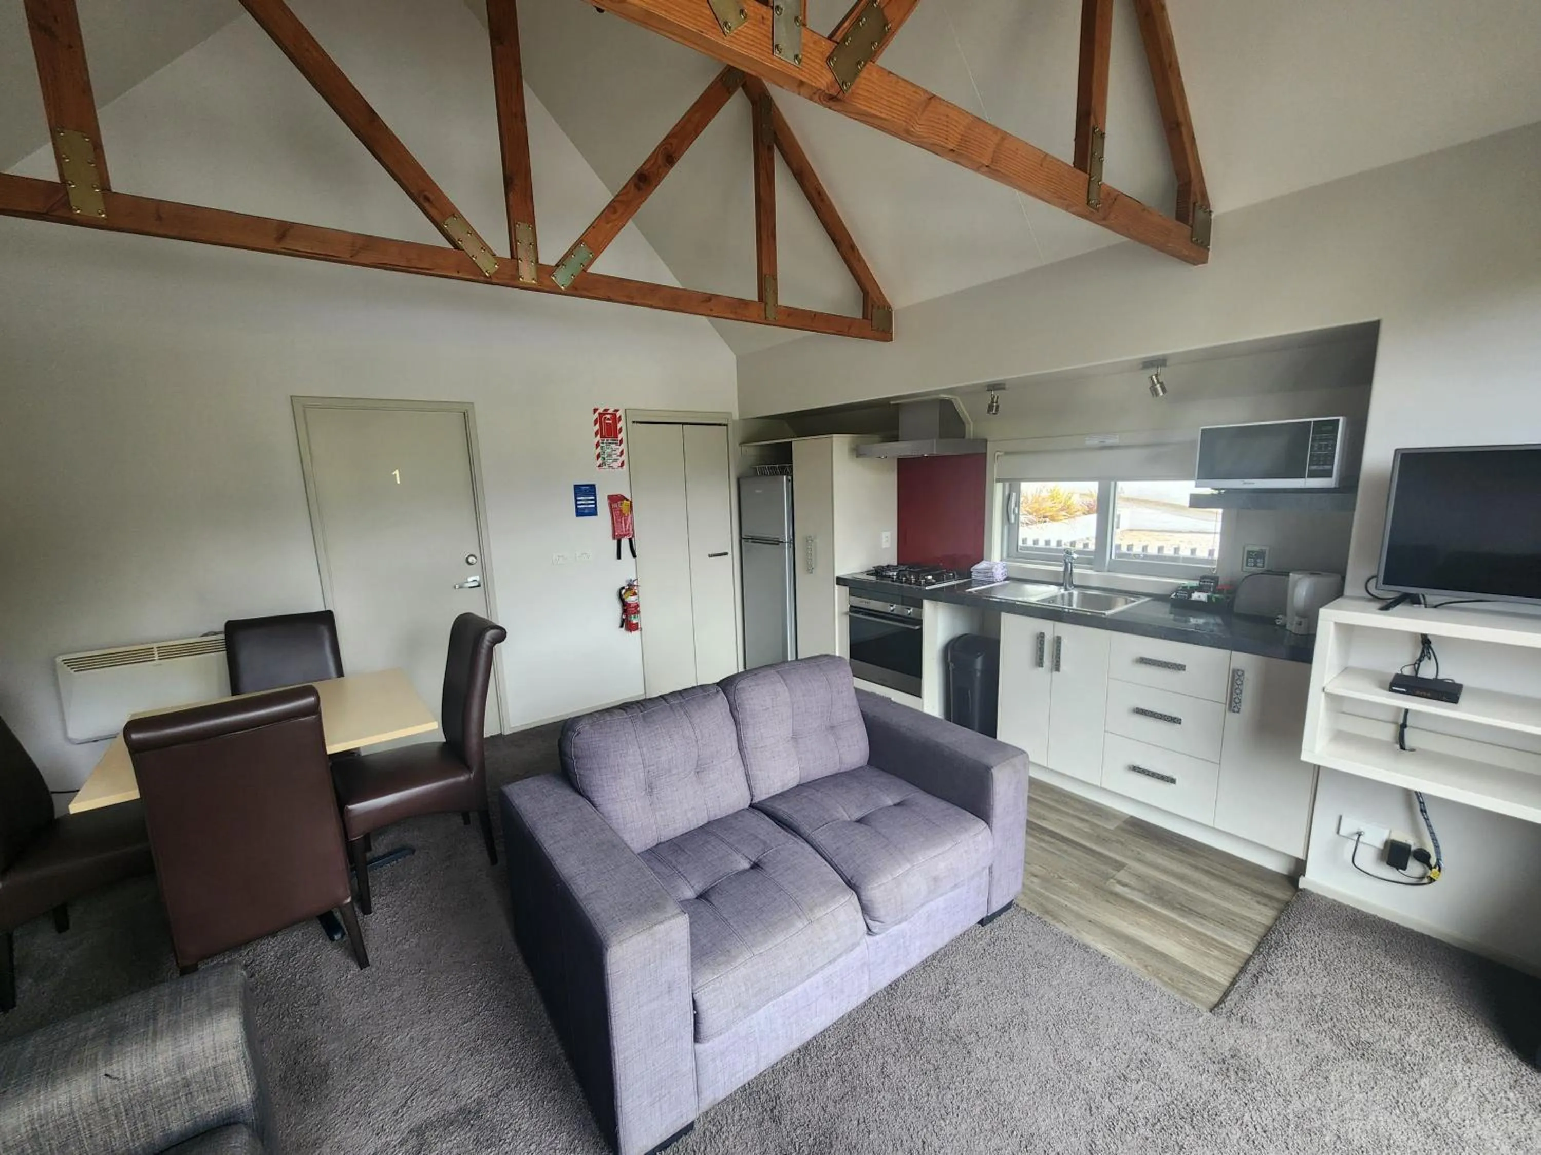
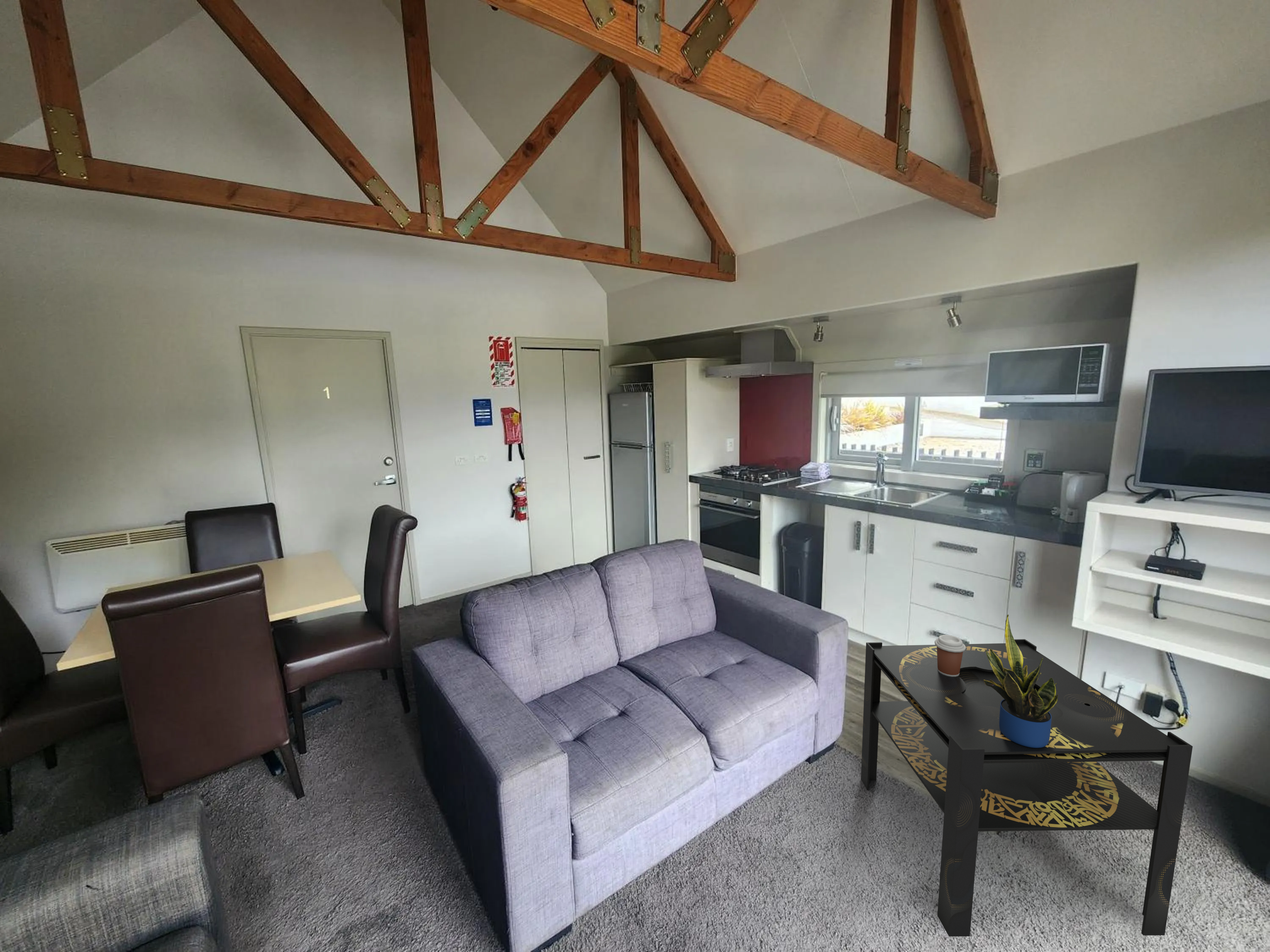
+ side table (992, 766)
+ coffee cup (950, 652)
+ potted plant (1014, 675)
